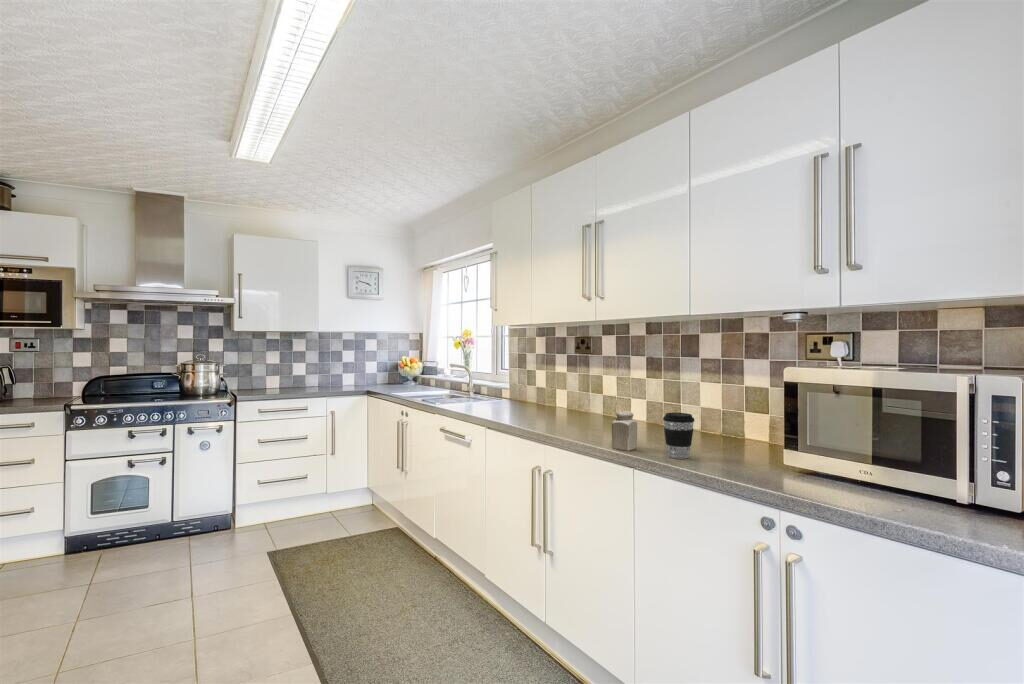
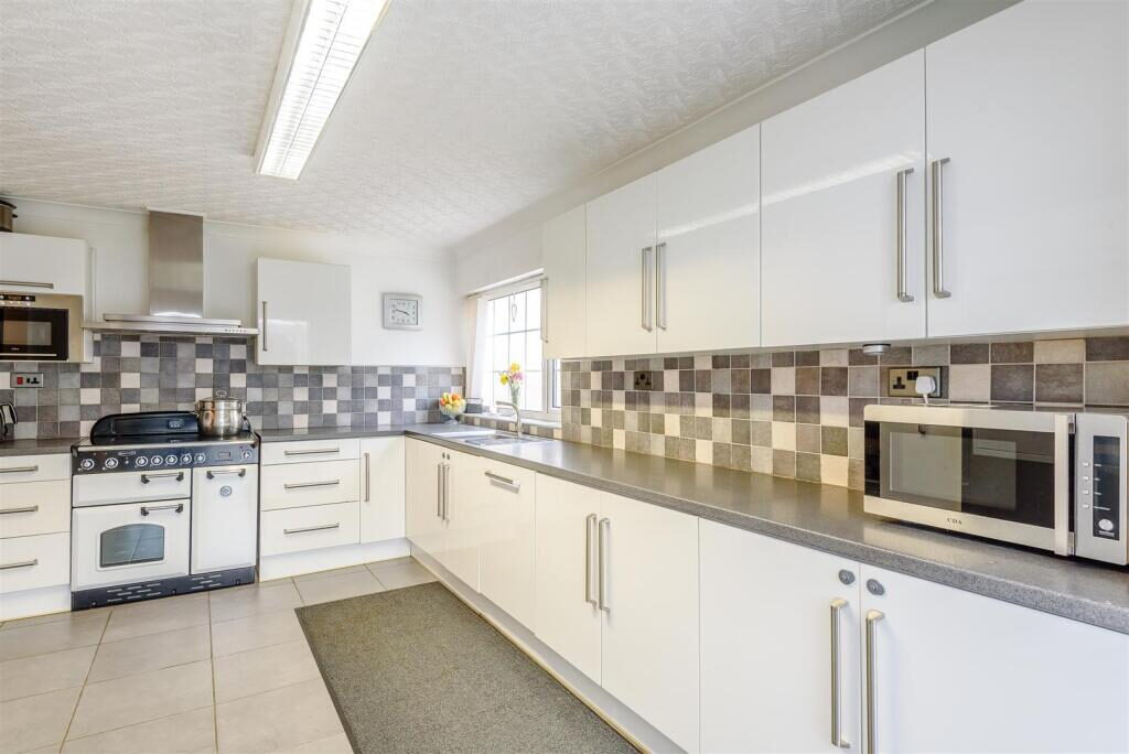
- coffee cup (678, 435)
- salt shaker (624, 429)
